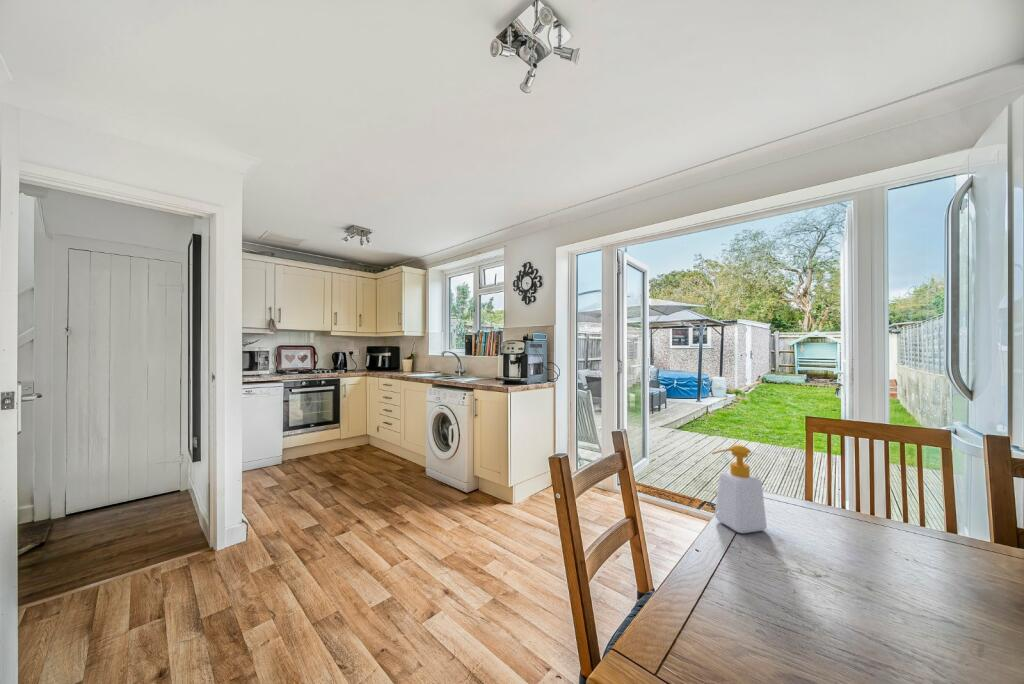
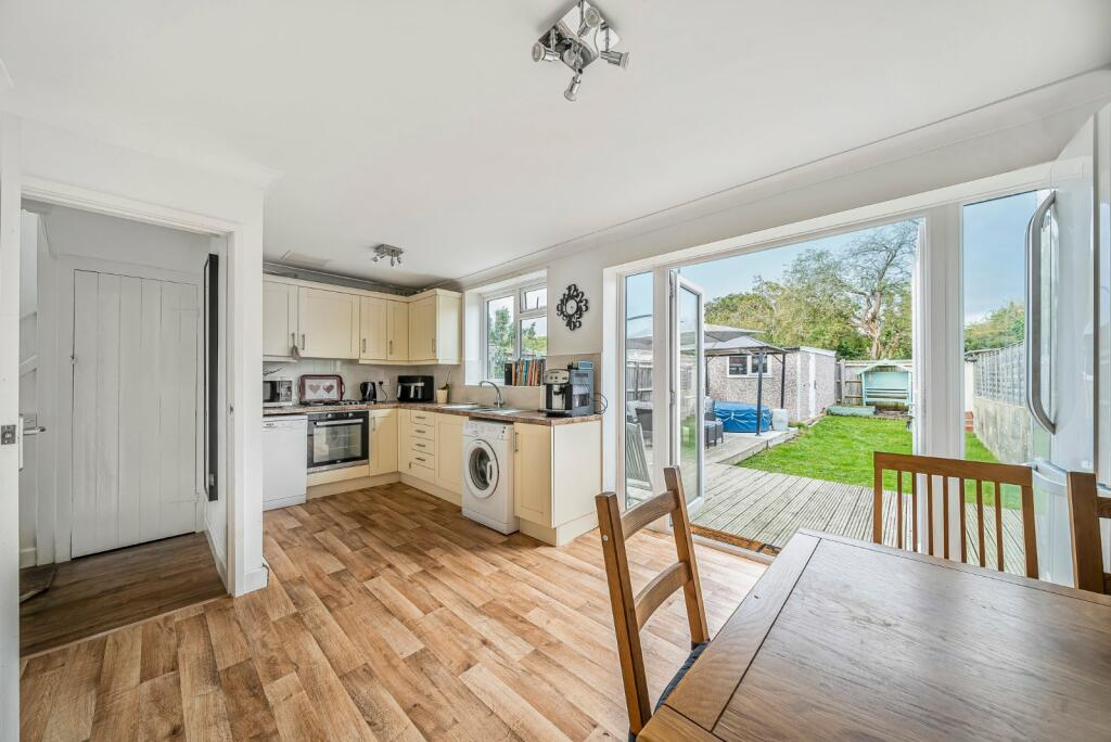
- soap bottle (733, 486)
